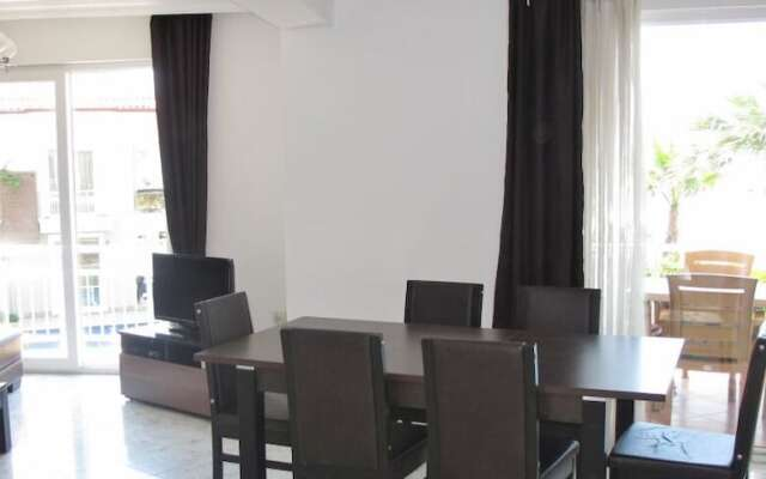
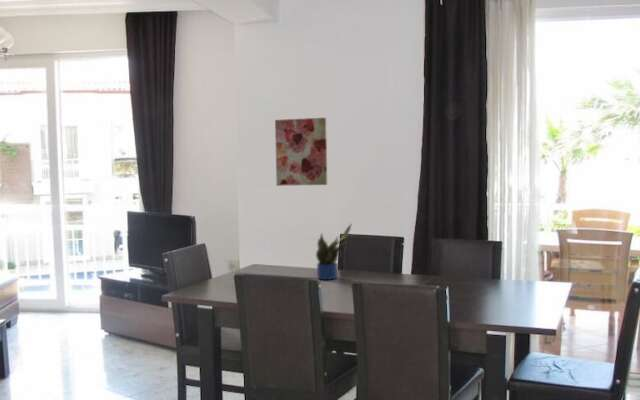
+ potted plant (333, 250)
+ wall art (300, 152)
